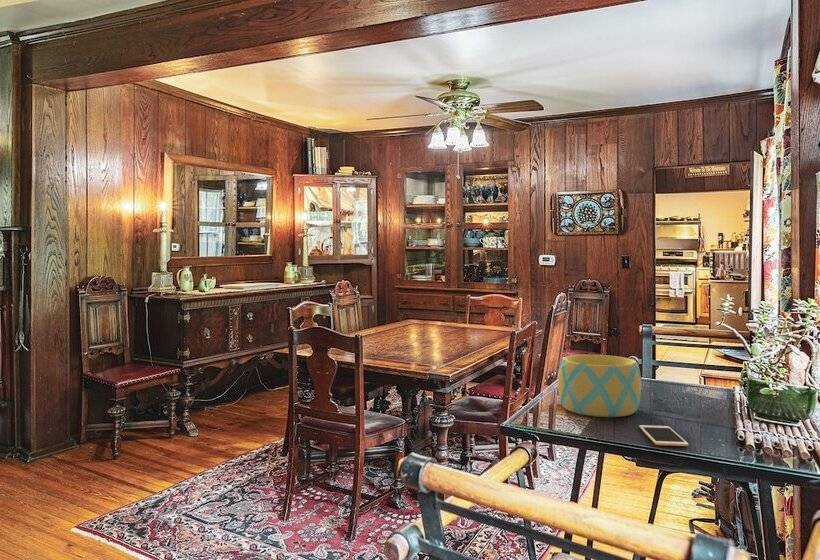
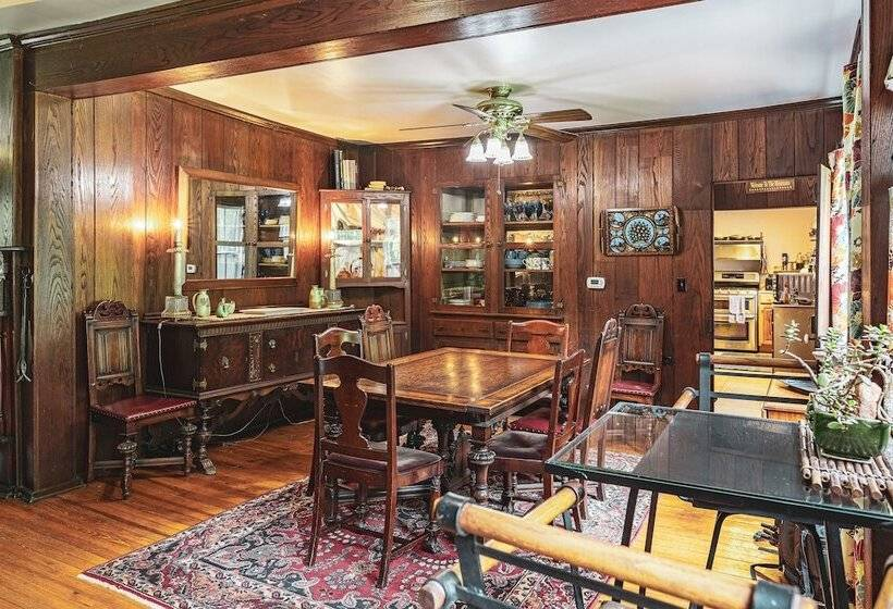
- bowl (598, 384)
- cell phone (662, 435)
